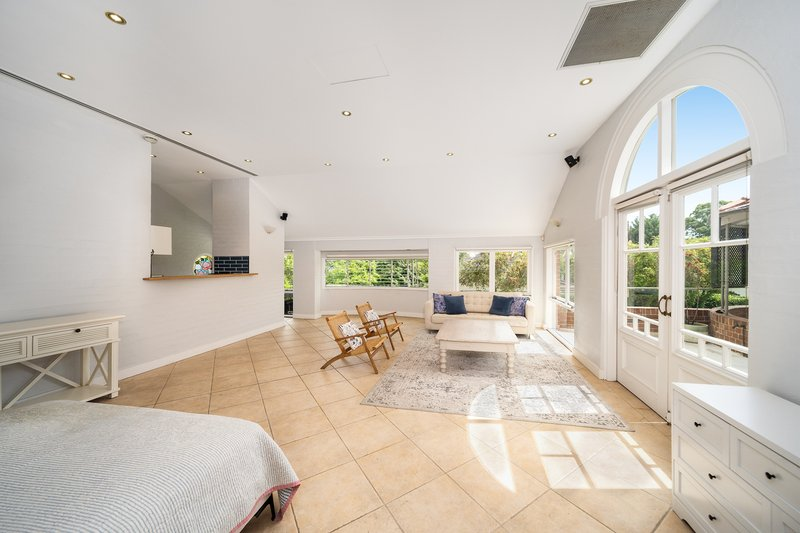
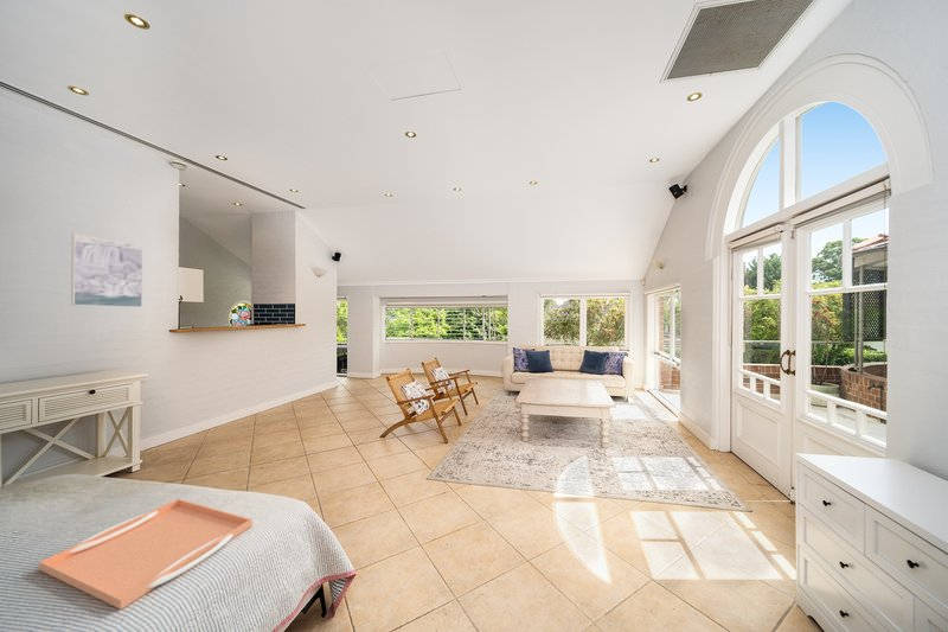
+ serving tray (155, 542)
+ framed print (109, 273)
